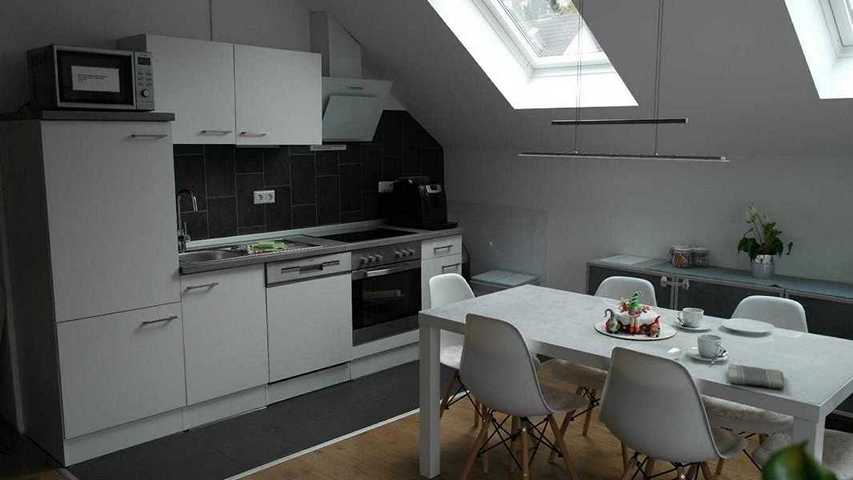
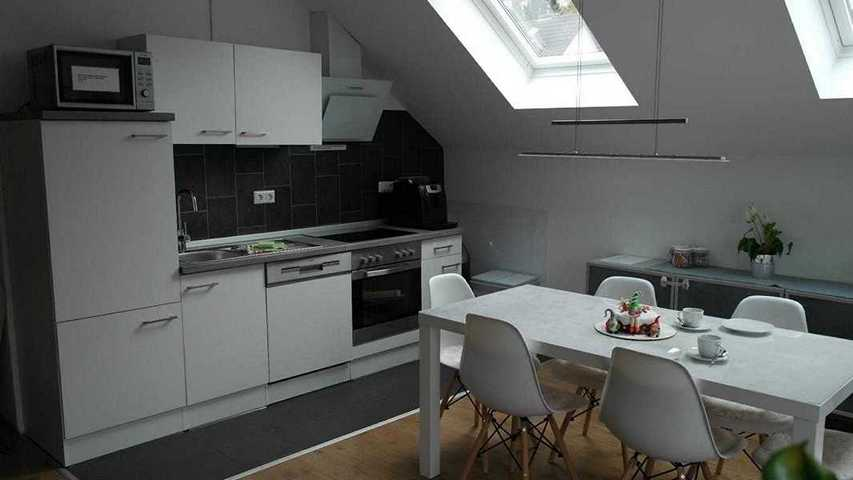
- dish towel (755, 374)
